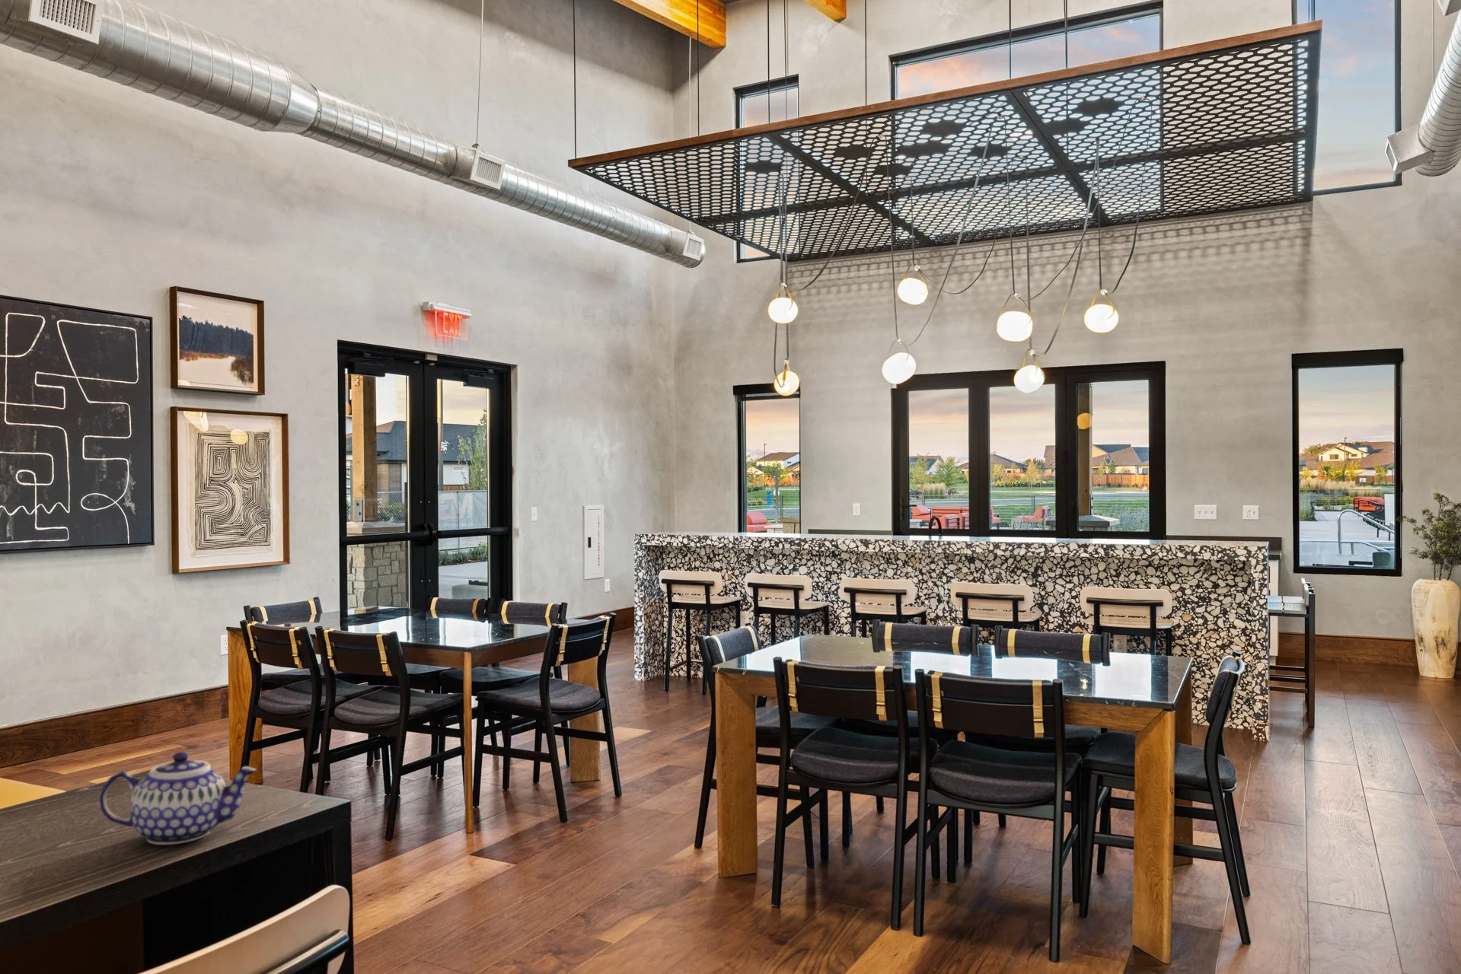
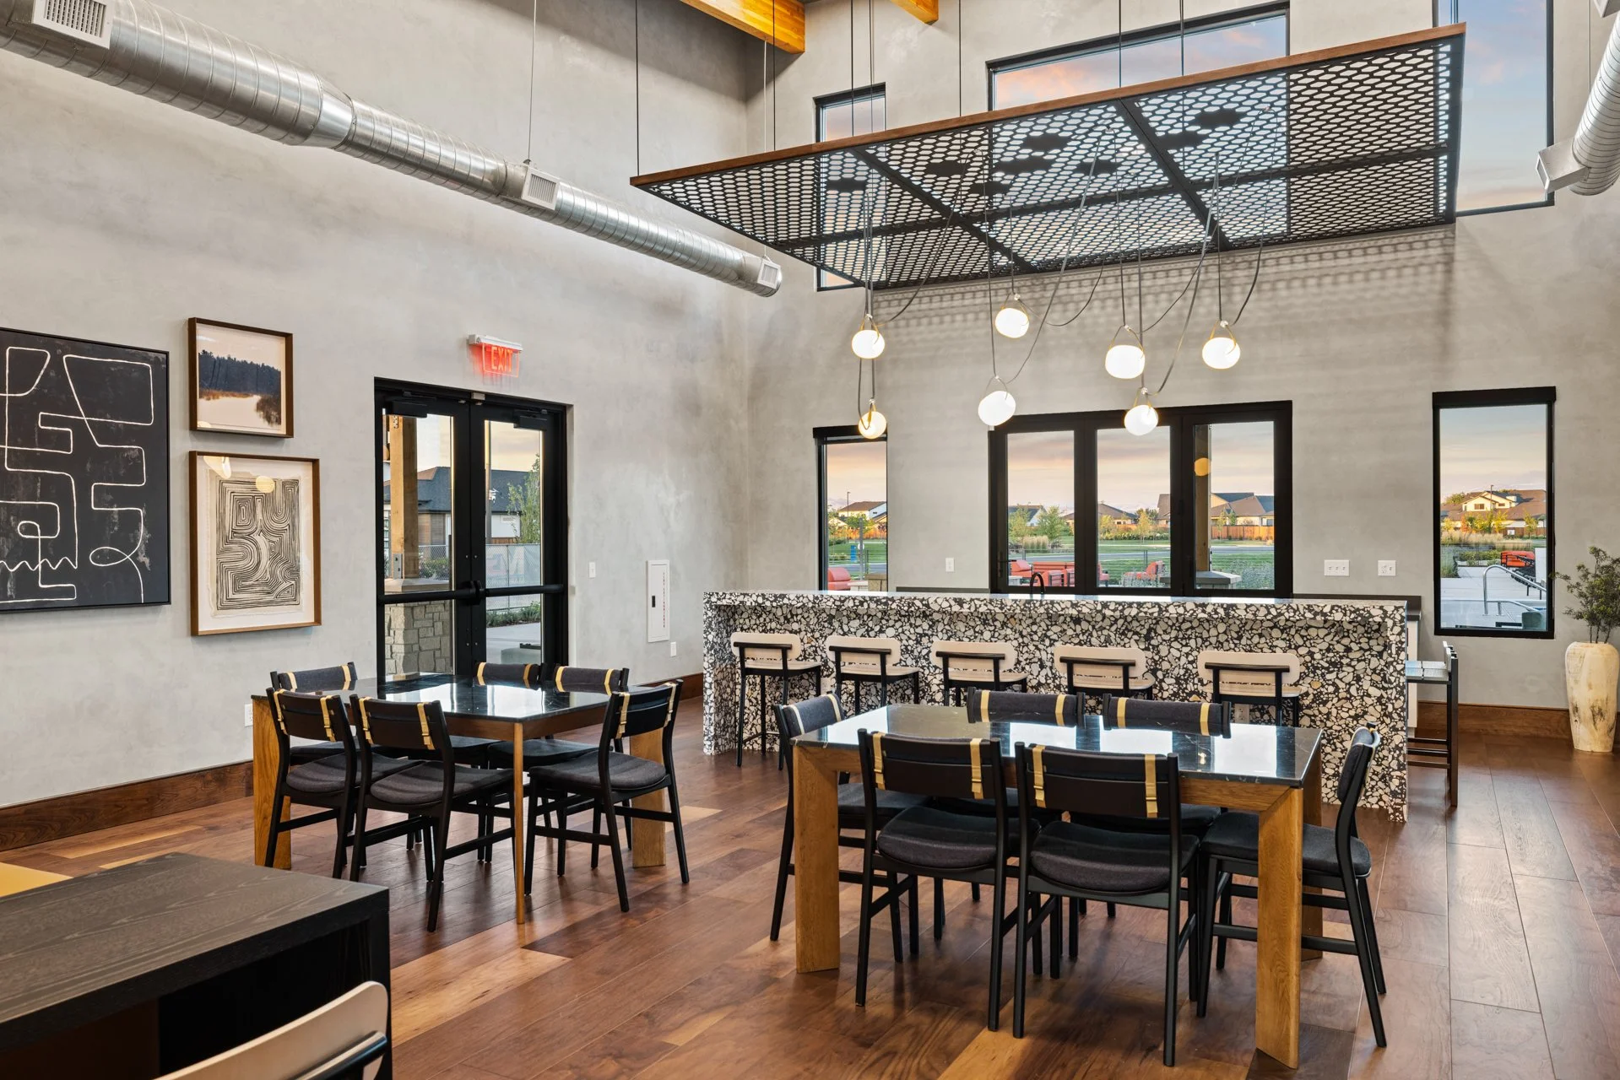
- teapot (179, 794)
